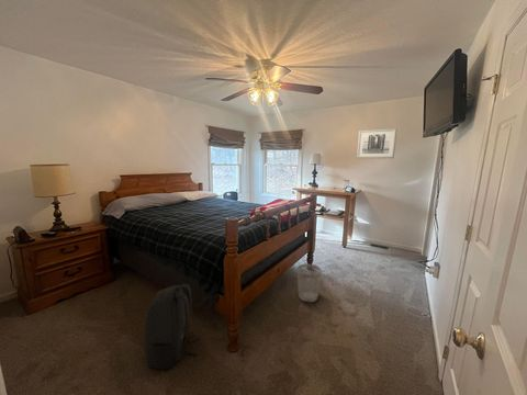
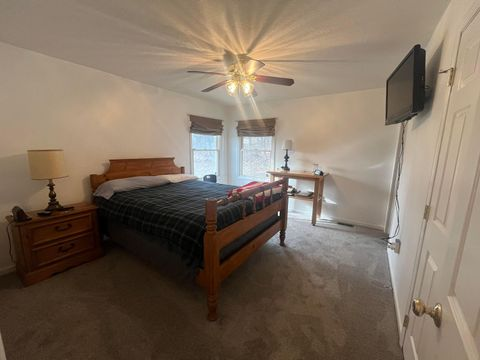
- wastebasket (309, 282)
- wall art (375, 144)
- backpack (173, 318)
